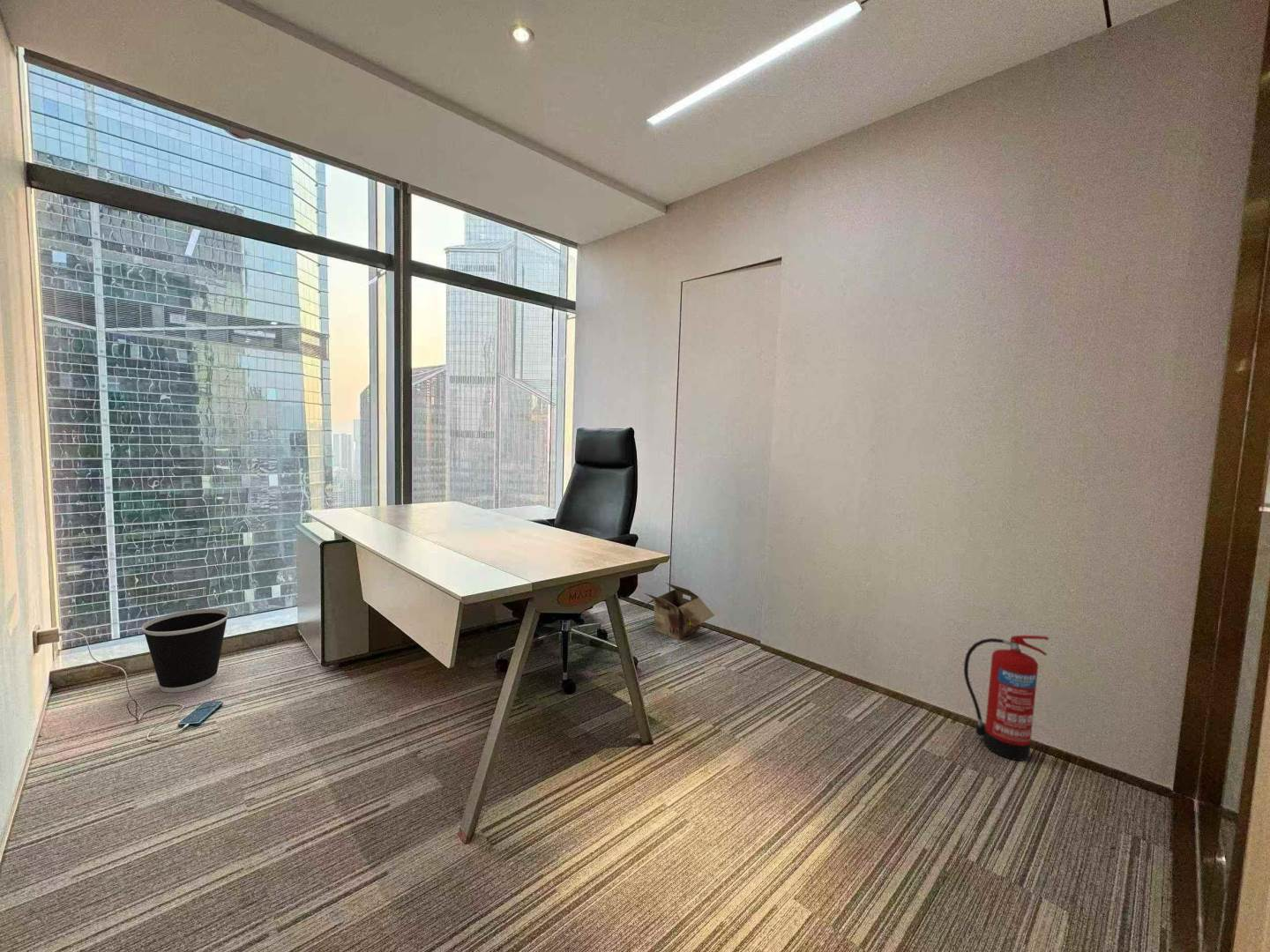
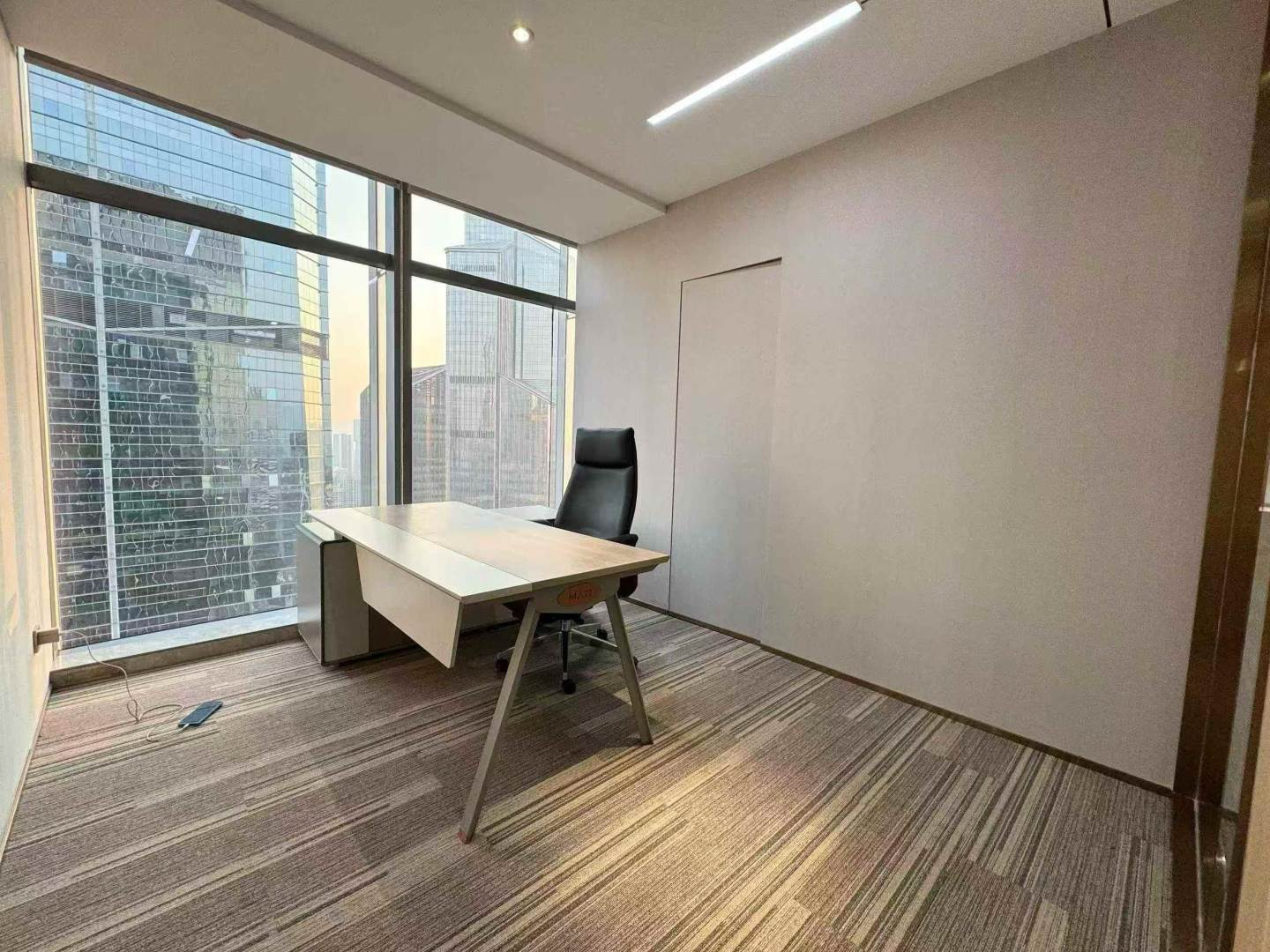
- wastebasket (188, 651)
- fire extinguisher (1001, 687)
- cardboard box (672, 610)
